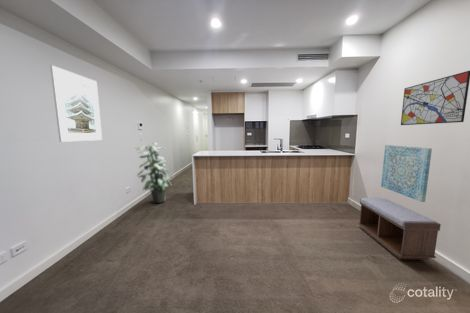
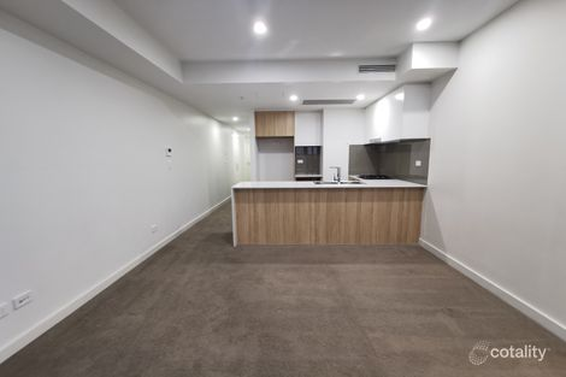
- bench (391, 224)
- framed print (80, 108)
- indoor plant (154, 173)
- wall art (402, 170)
- wall art (429, 102)
